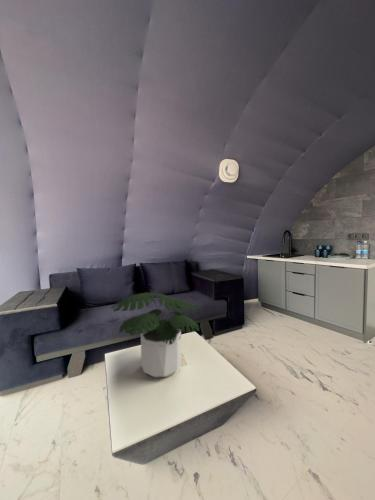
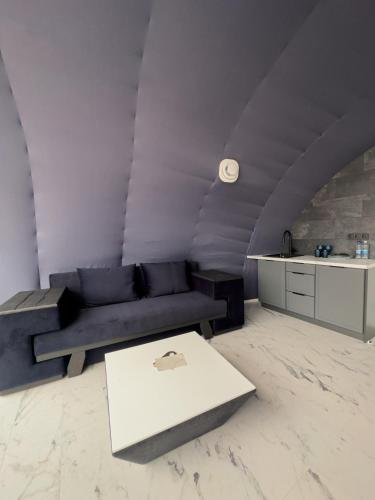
- potted plant (163, 329)
